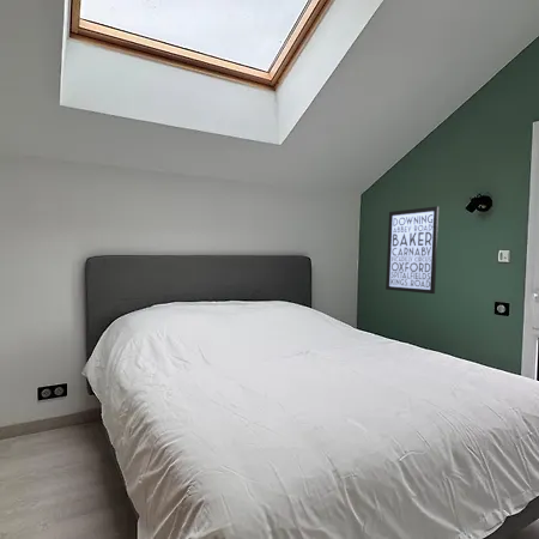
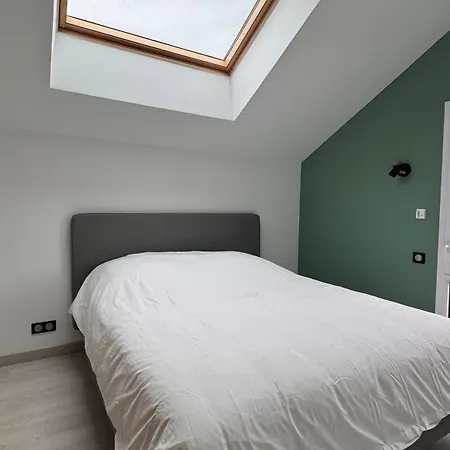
- wall art (410, 250)
